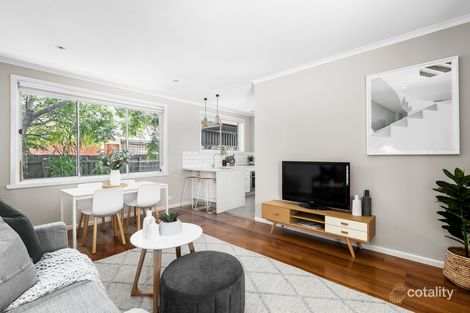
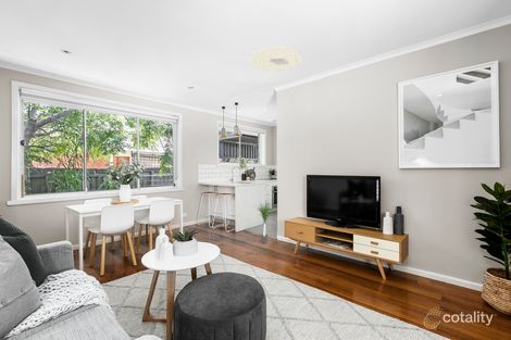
+ ceiling light (275, 58)
+ potted plant (264, 219)
